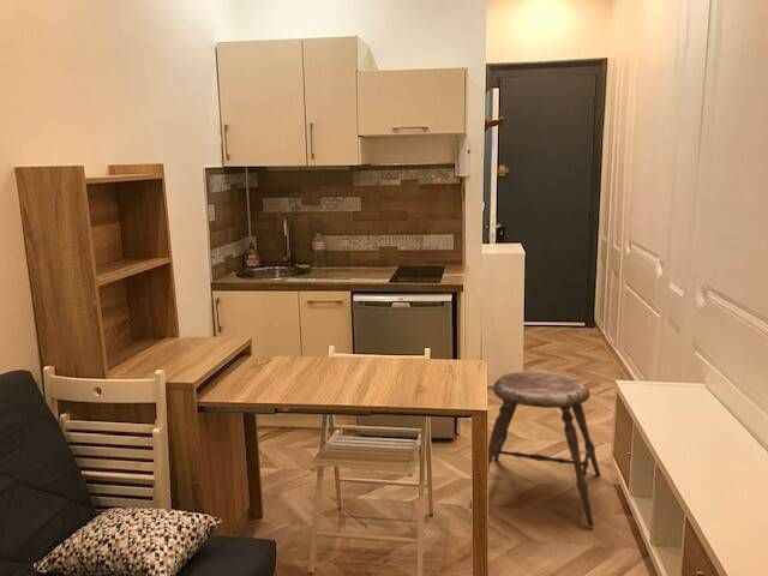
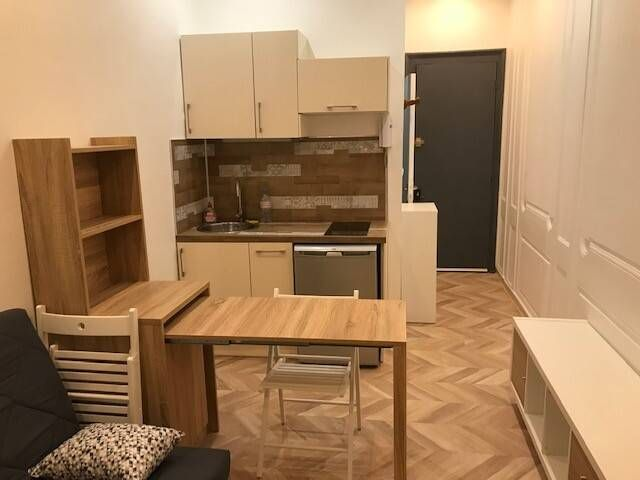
- stool (539, 455)
